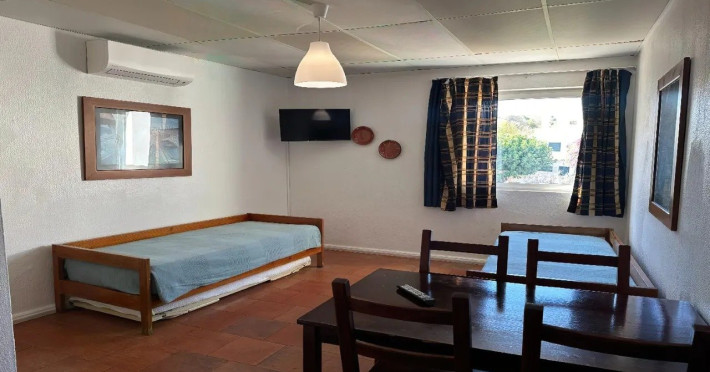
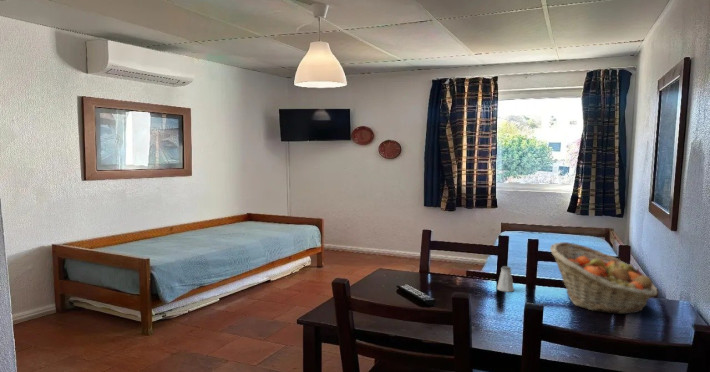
+ fruit basket (600, 275)
+ saltshaker (505, 278)
